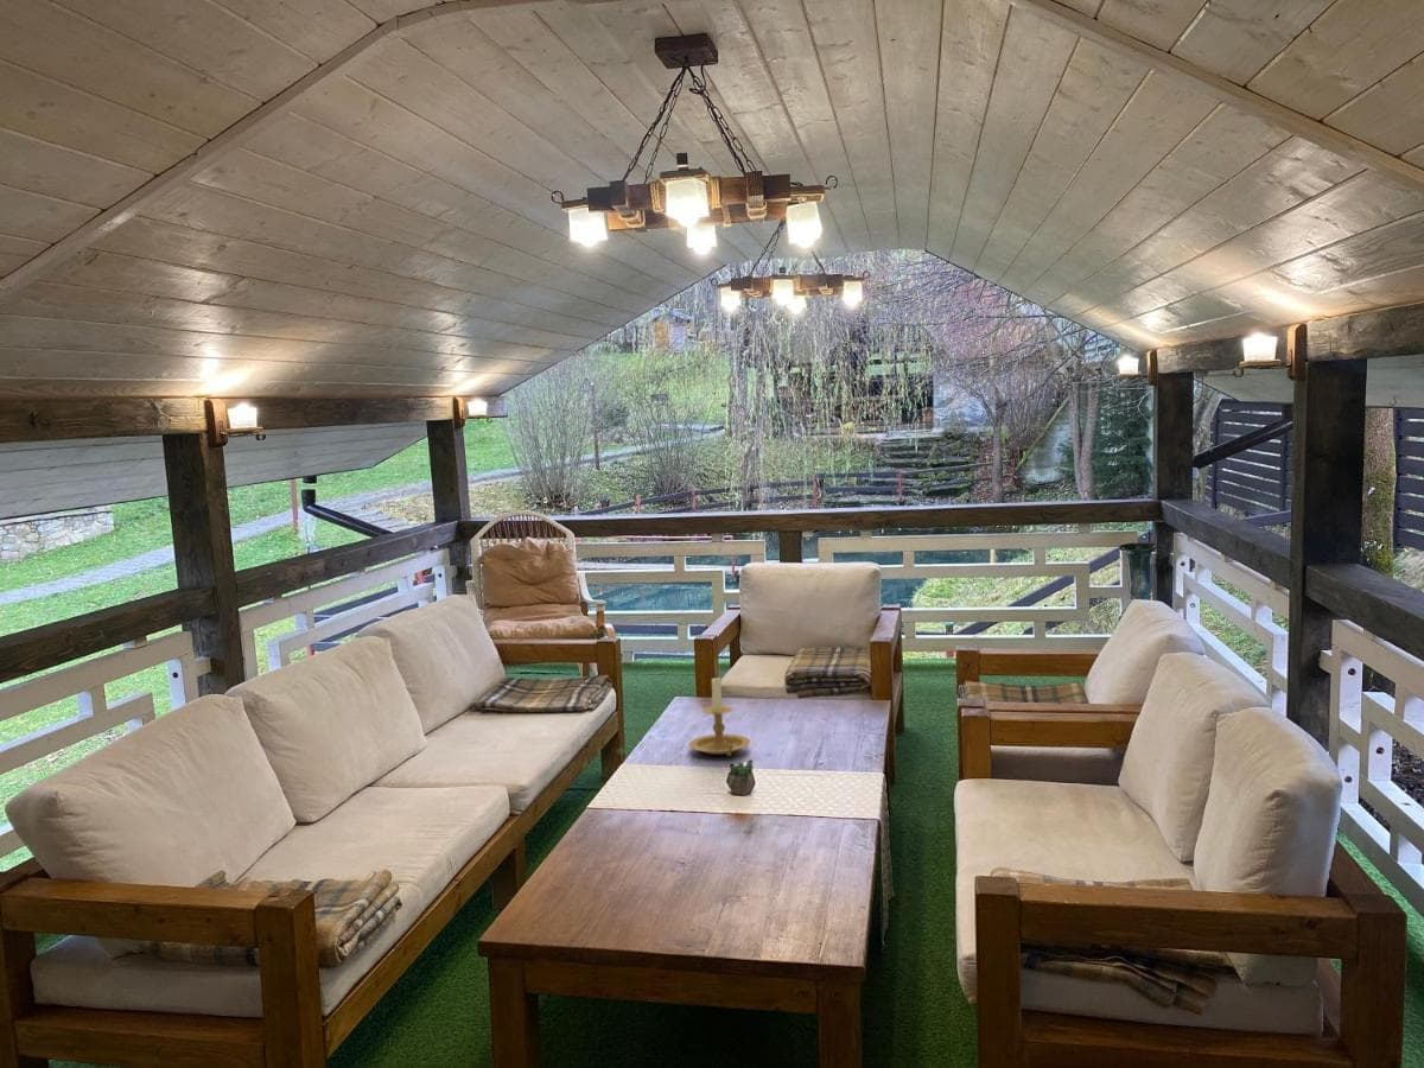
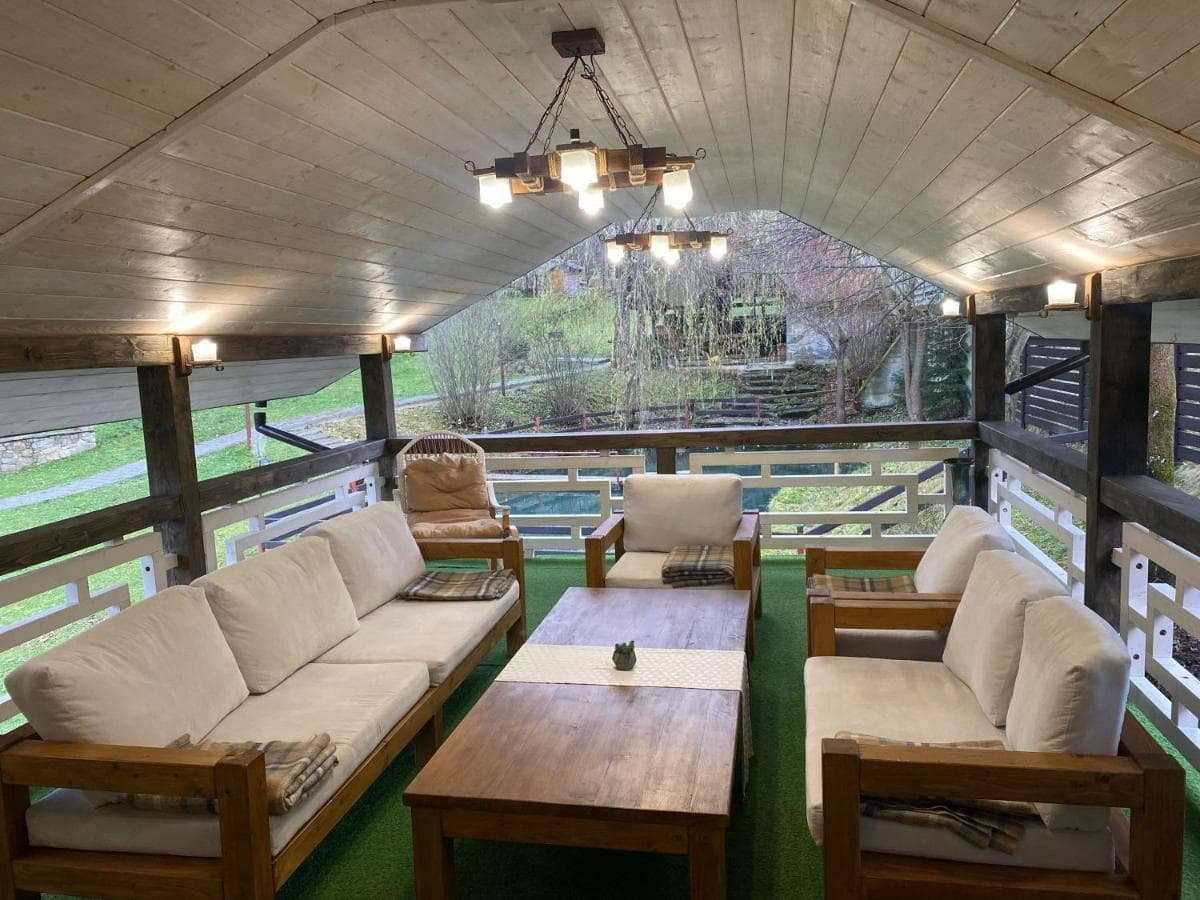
- candle holder (717, 712)
